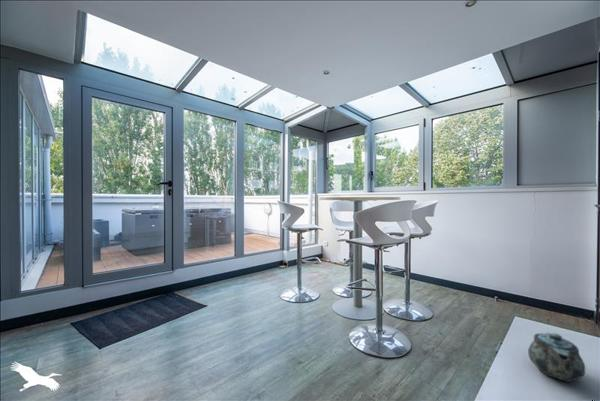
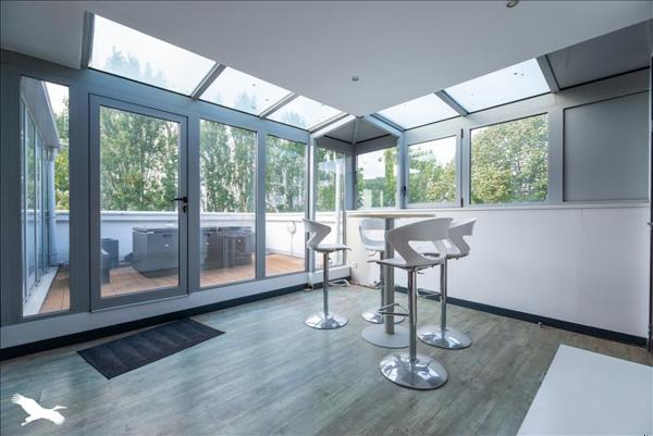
- chinaware (555, 352)
